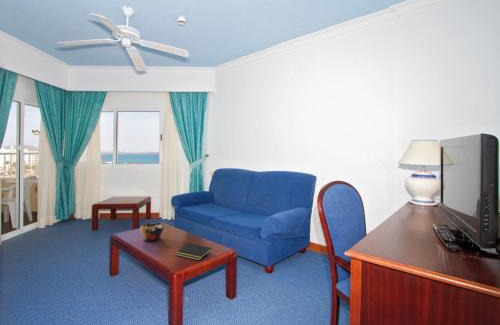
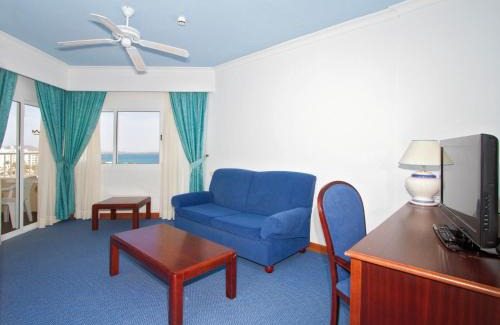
- notepad (193, 251)
- decorative bowl (152, 231)
